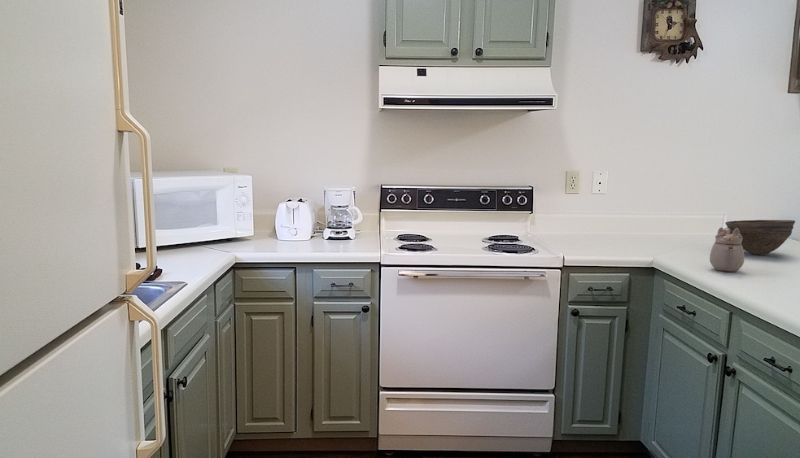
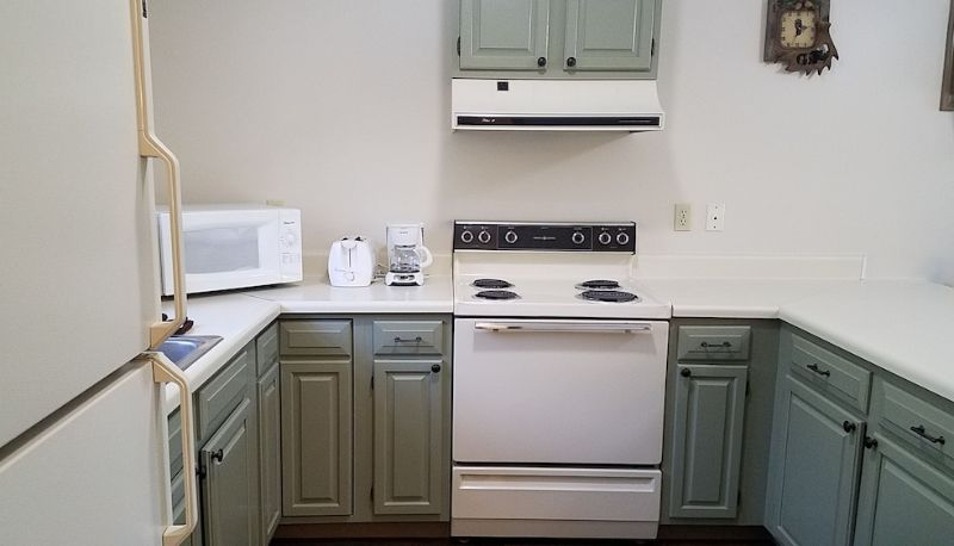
- teapot (727, 248)
- bowl (758, 236)
